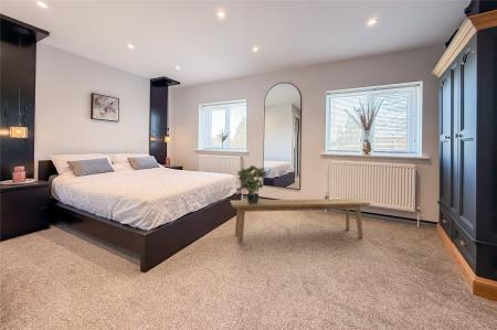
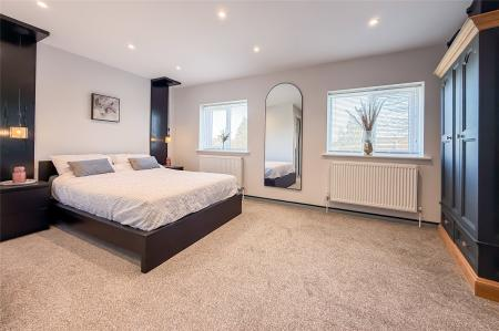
- potted plant (251, 183)
- bench (298, 210)
